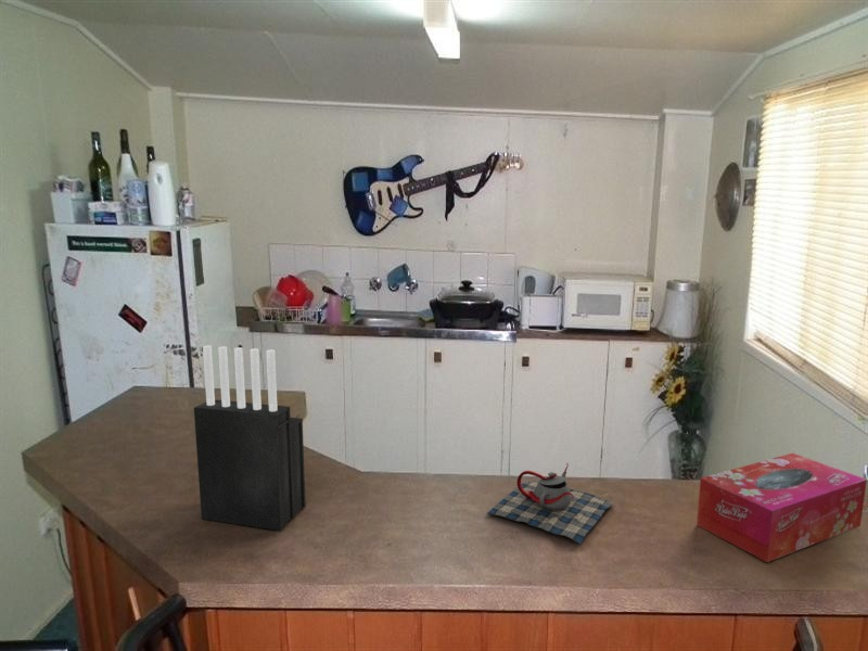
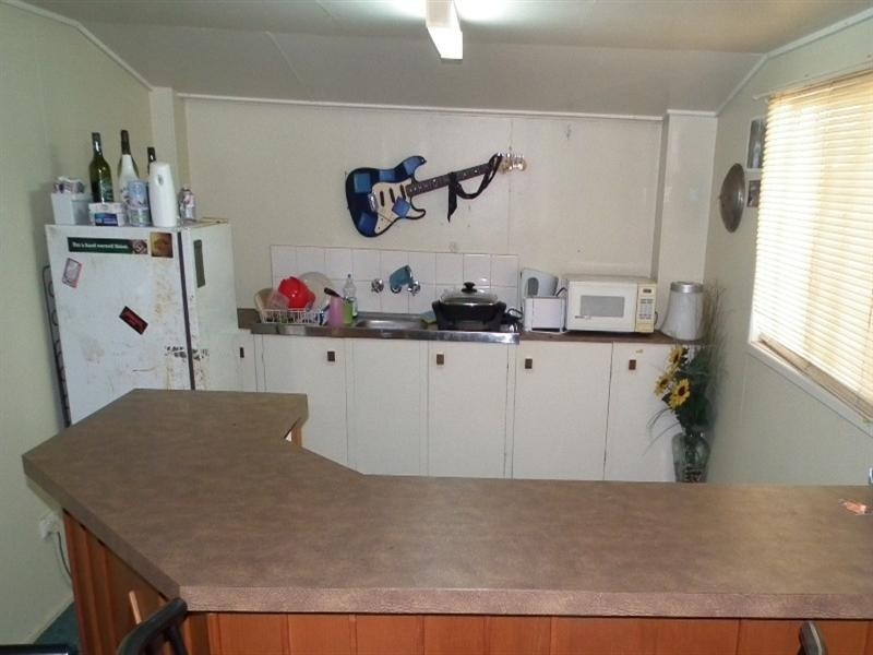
- knife block (253, 429)
- teapot (552, 492)
- tissue box (780, 501)
